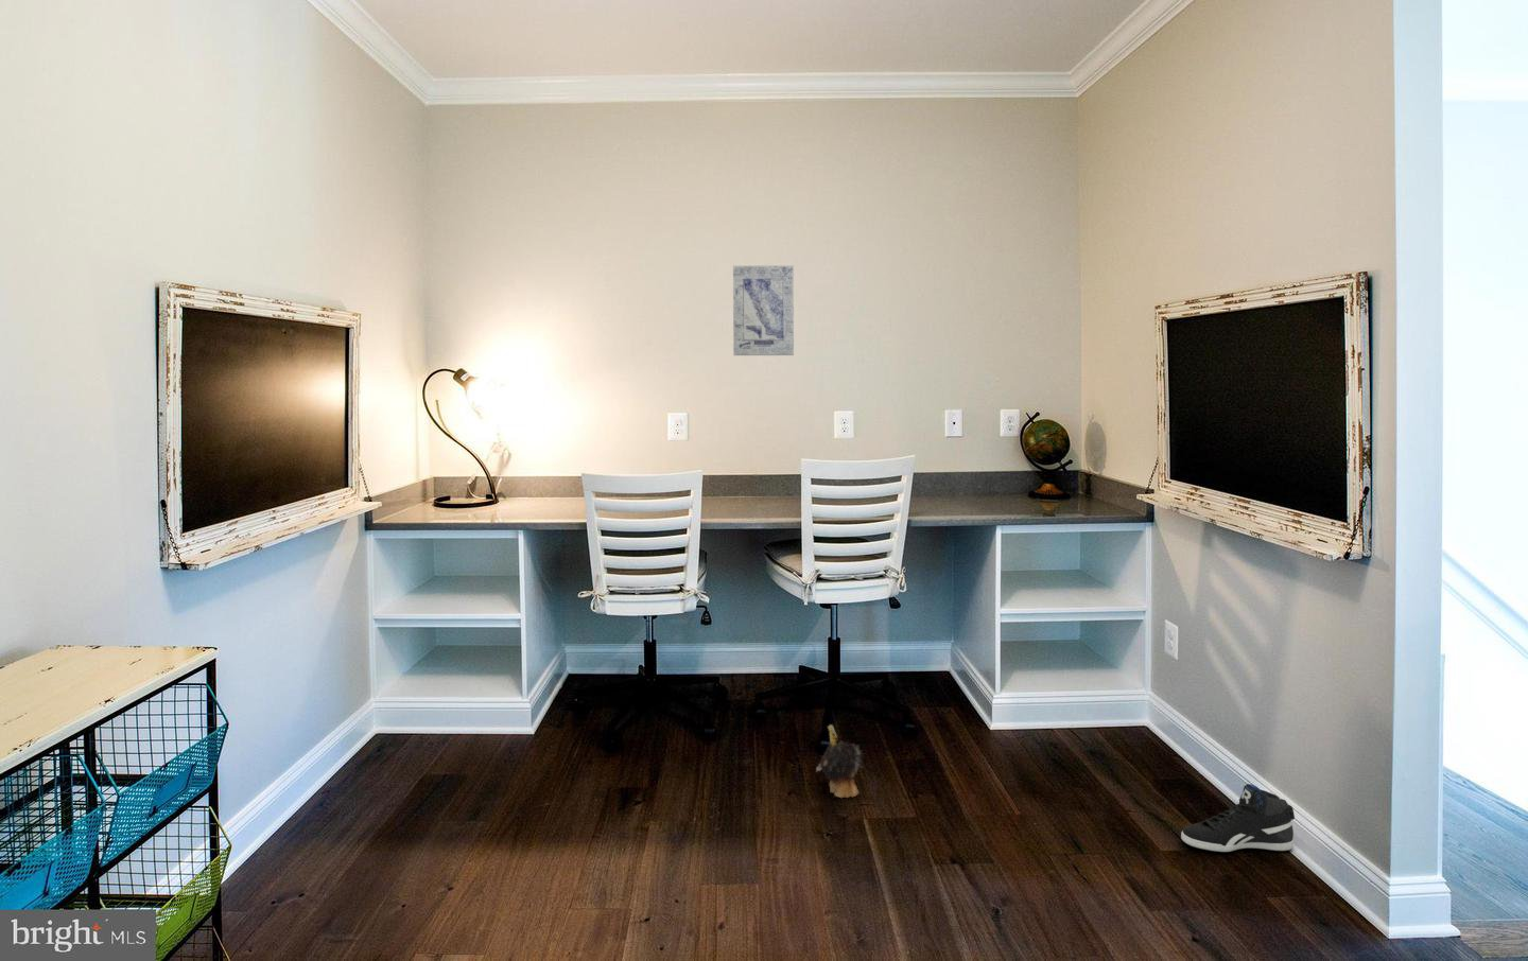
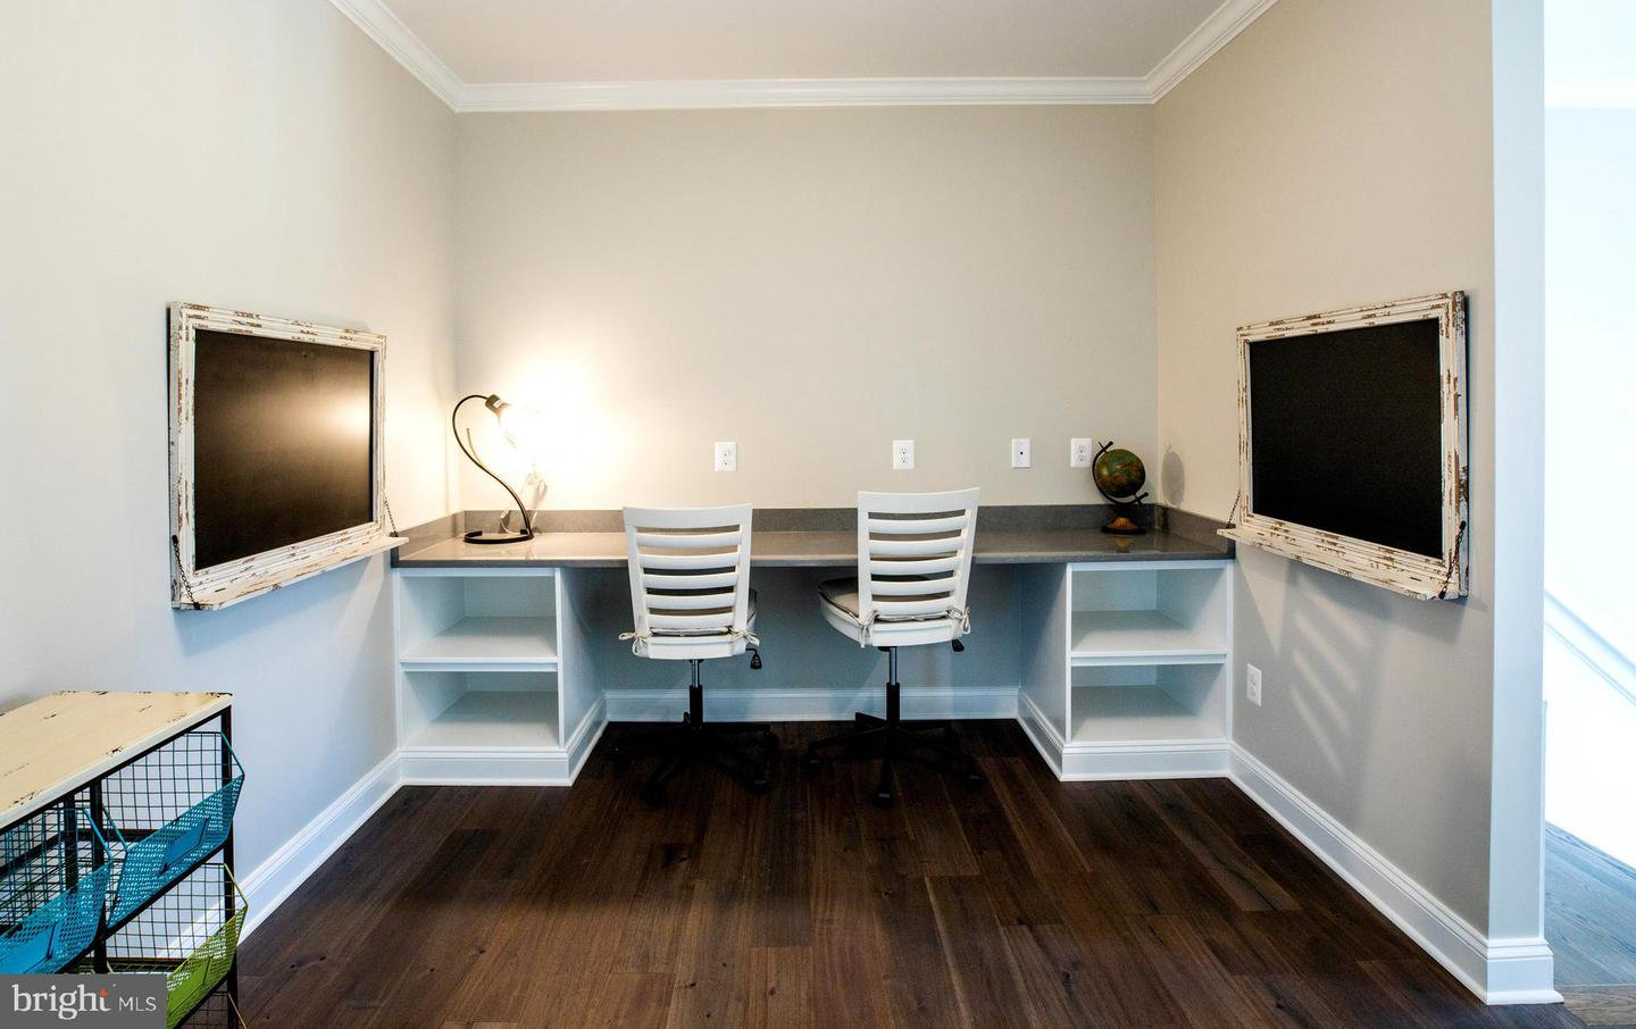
- wall art (763, 310)
- sneaker (1236, 814)
- plush toy (838, 760)
